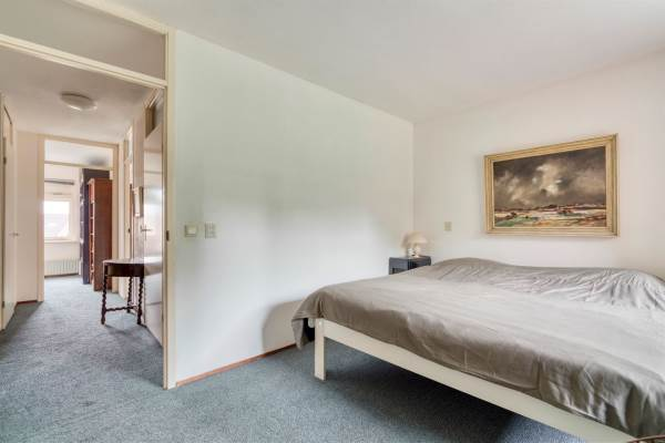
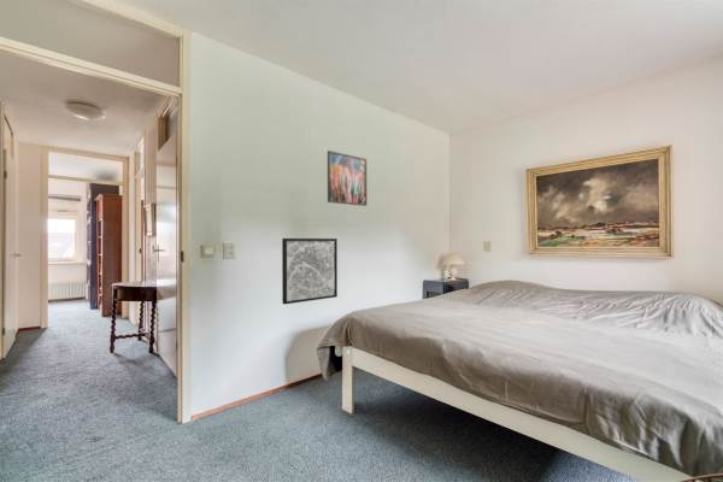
+ wall art (311, 269)
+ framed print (347, 180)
